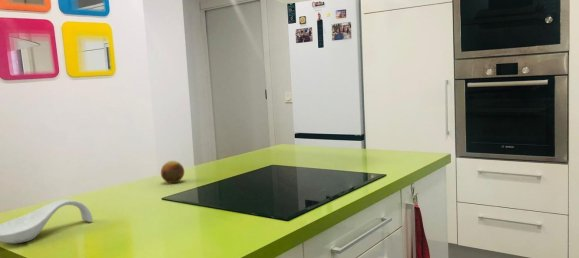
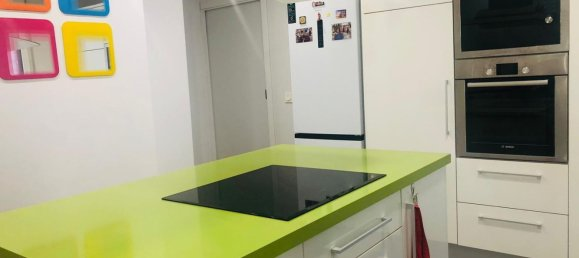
- spoon rest (42, 219)
- fruit (172, 171)
